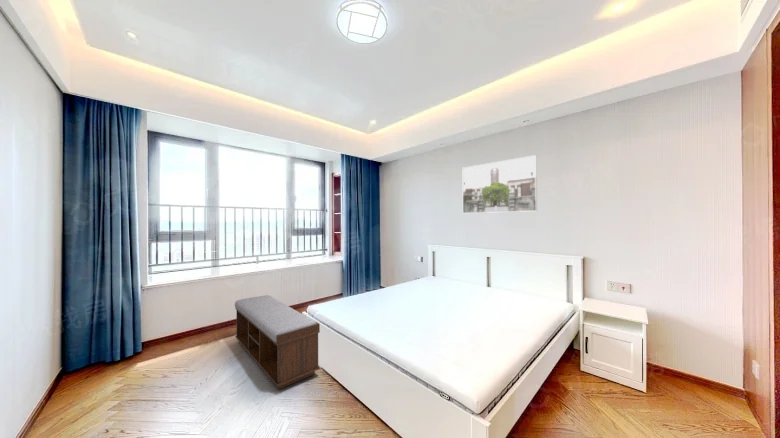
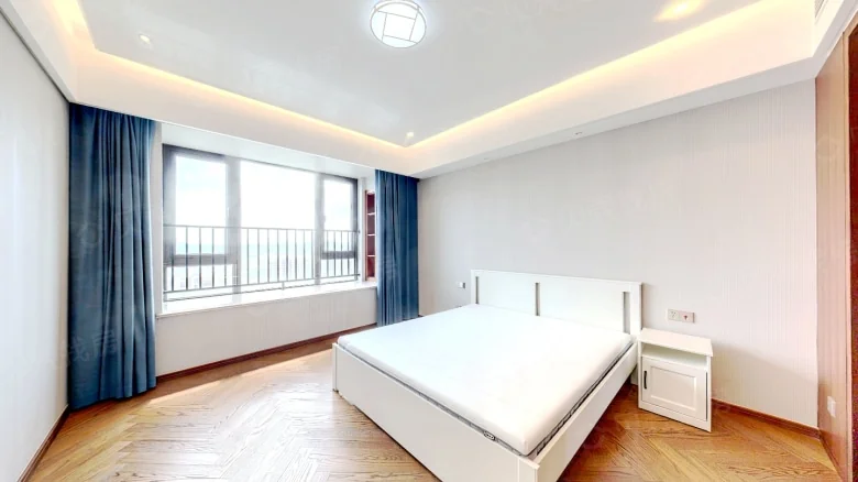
- bench (271, 332)
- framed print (496, 187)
